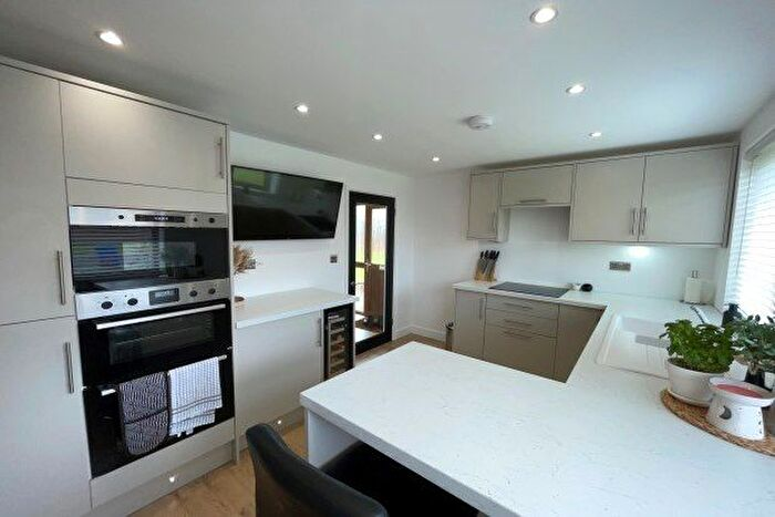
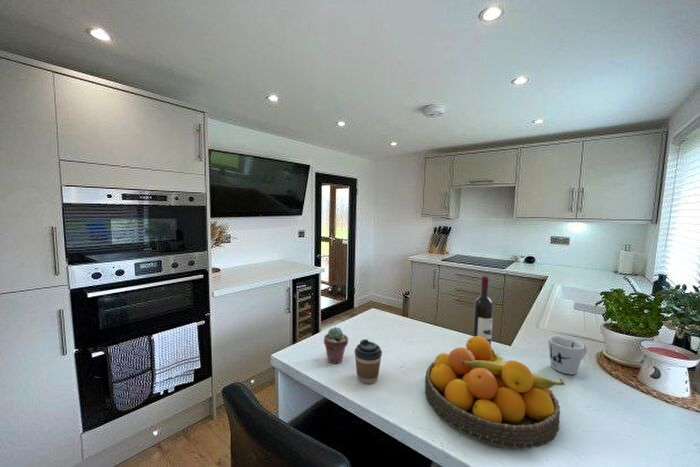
+ fruit bowl (486, 376)
+ coffee cup (367, 360)
+ mug (569, 354)
+ wine bottle (483, 313)
+ potted succulent (335, 343)
